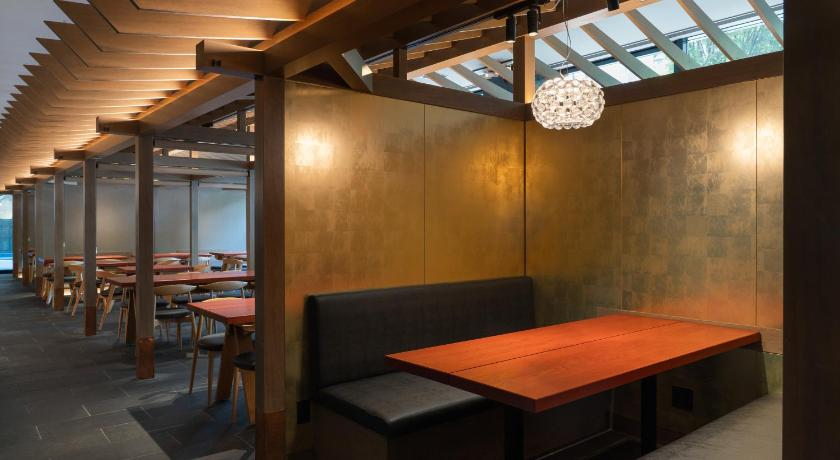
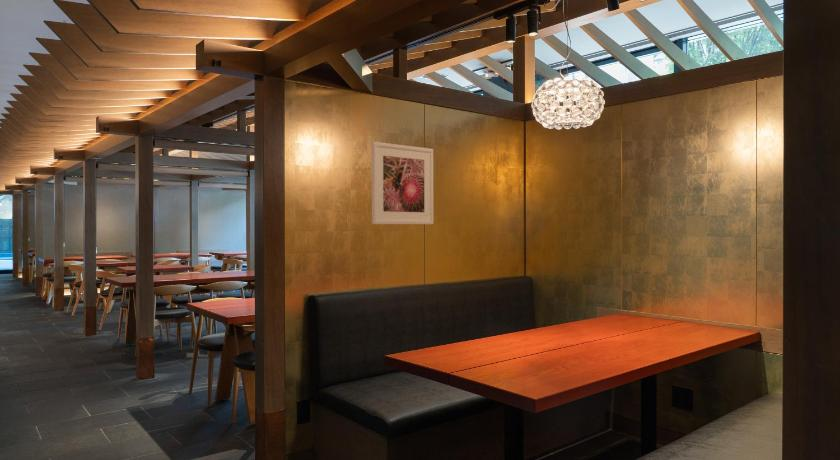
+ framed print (403, 184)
